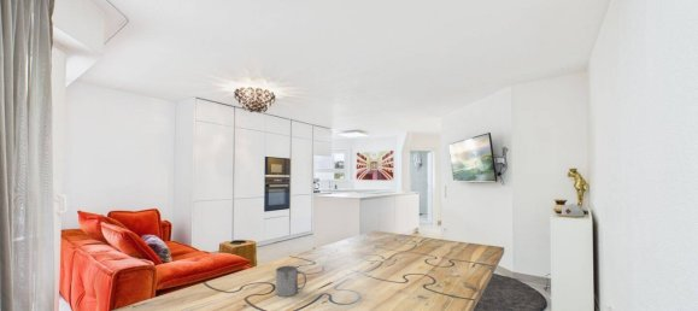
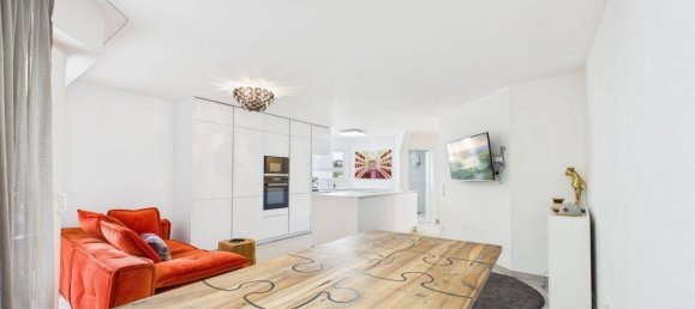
- mug (291, 280)
